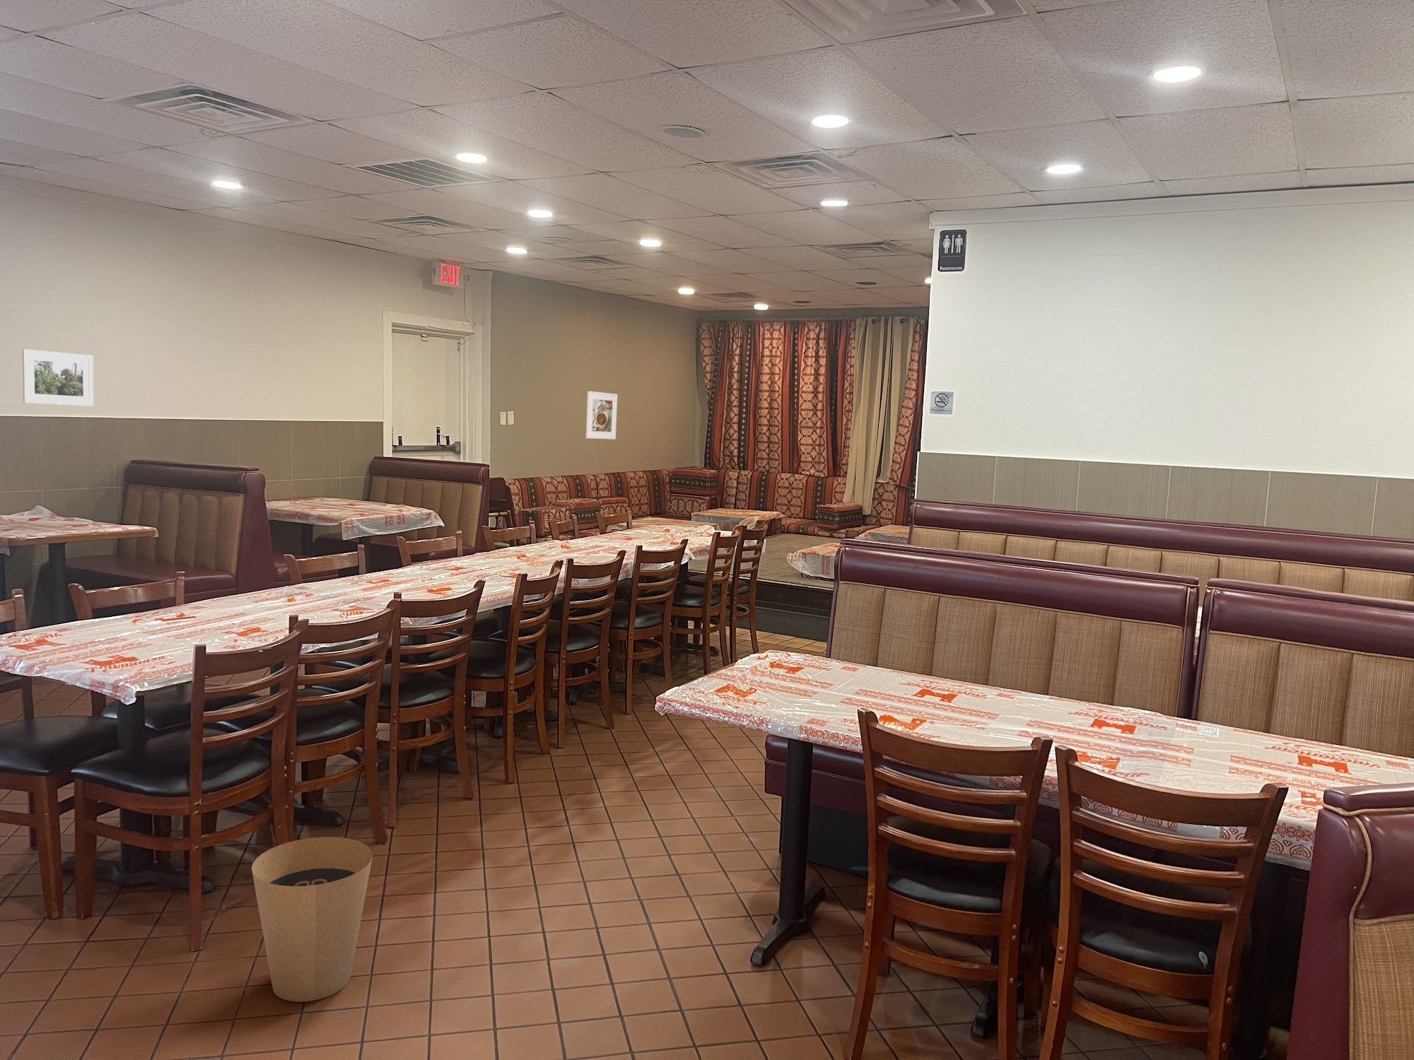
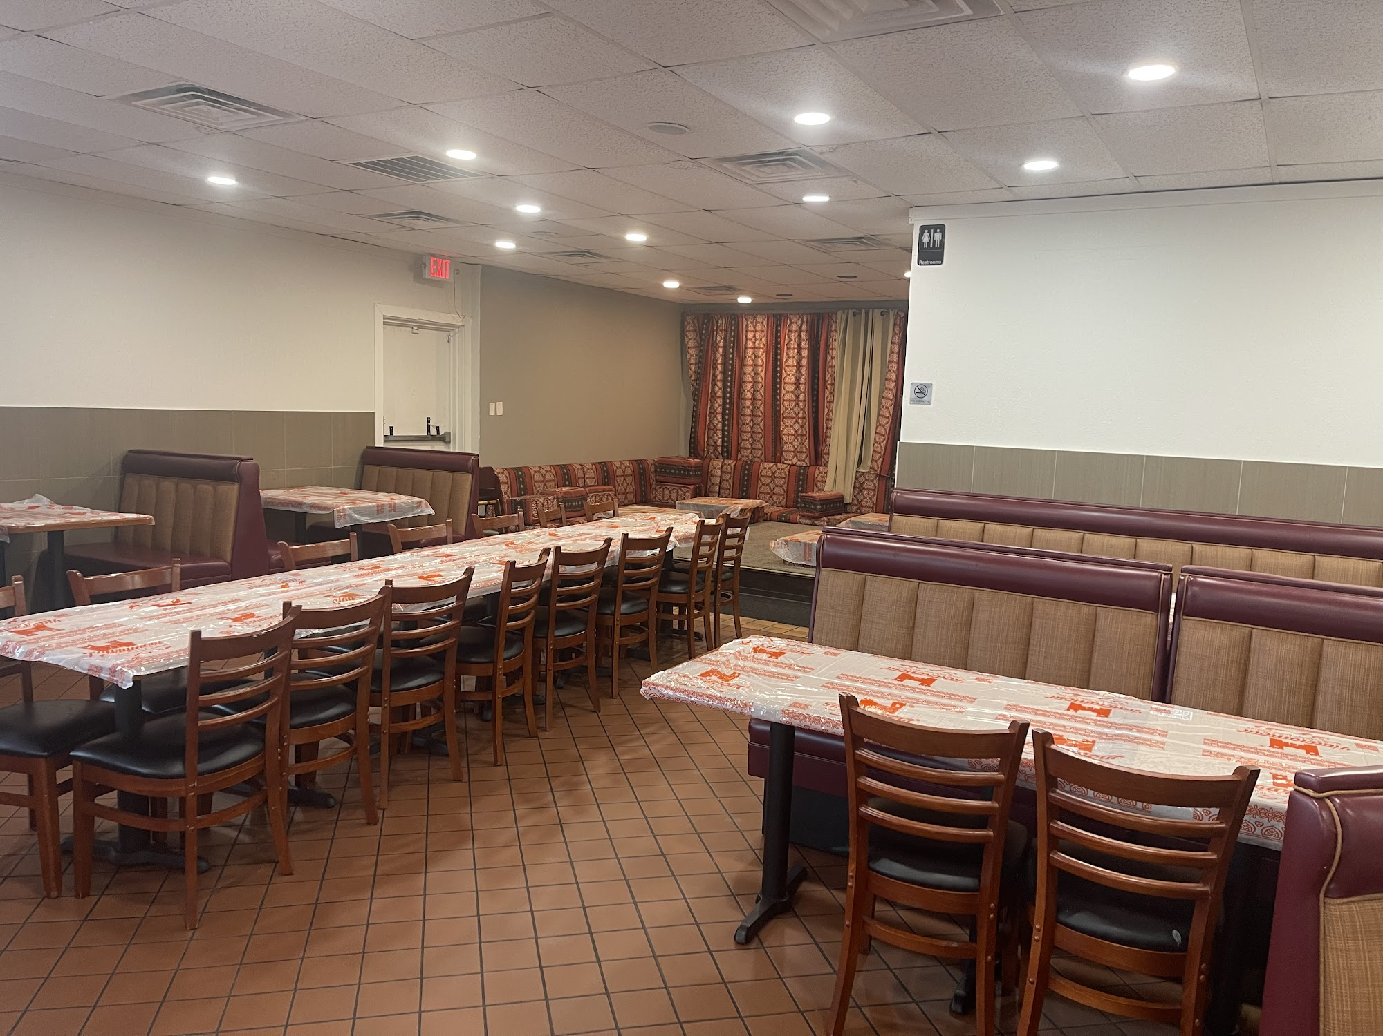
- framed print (59, 379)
- trash can (313, 921)
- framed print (601, 415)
